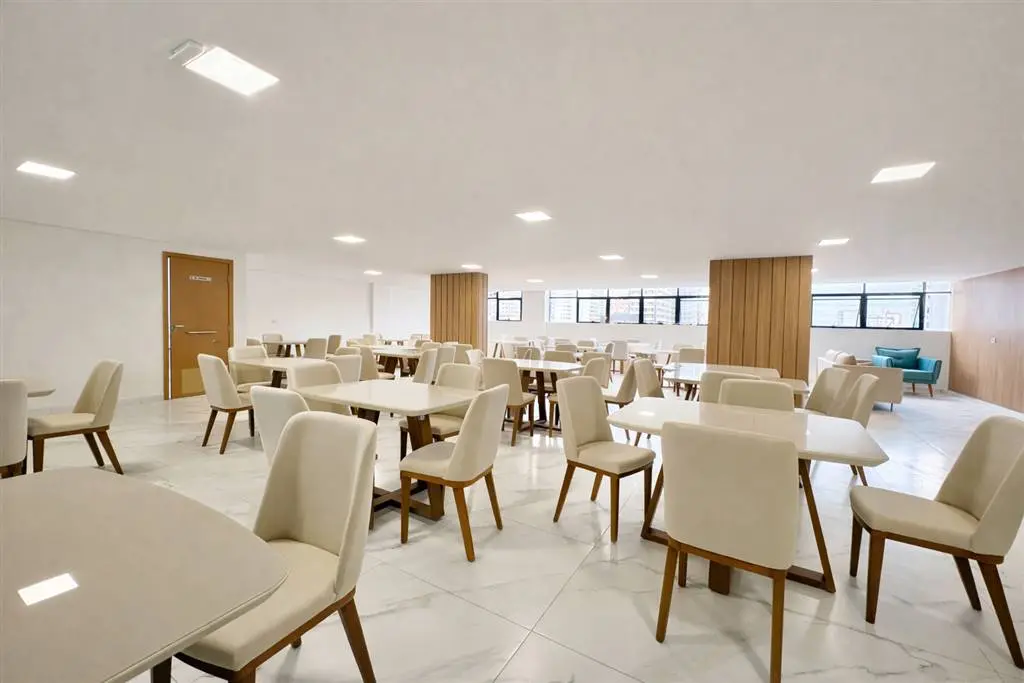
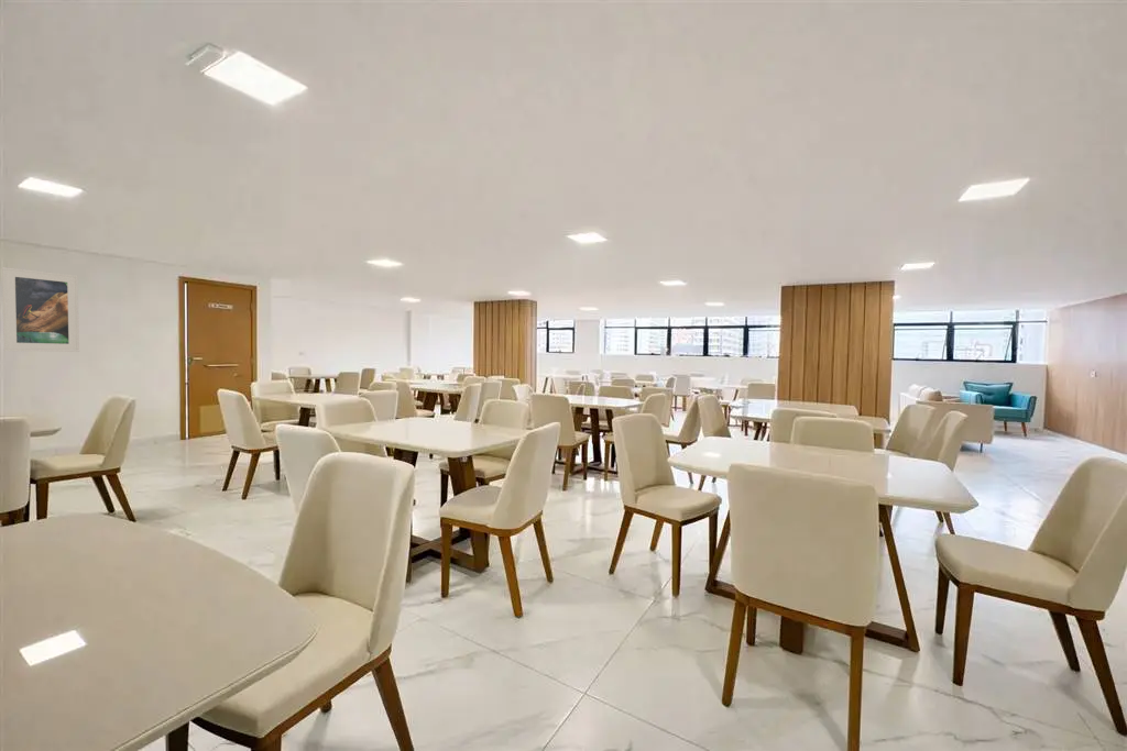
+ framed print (42, 311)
